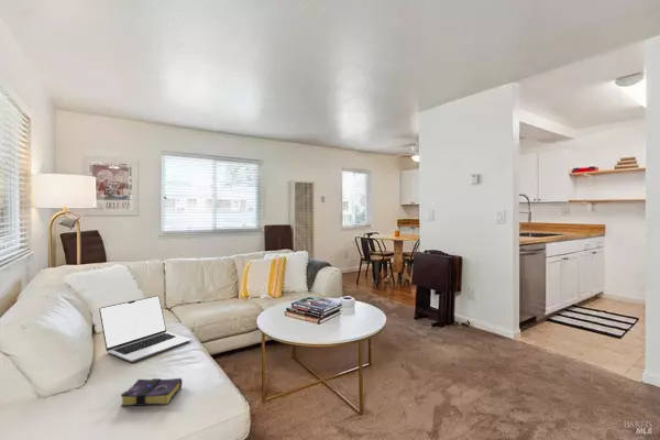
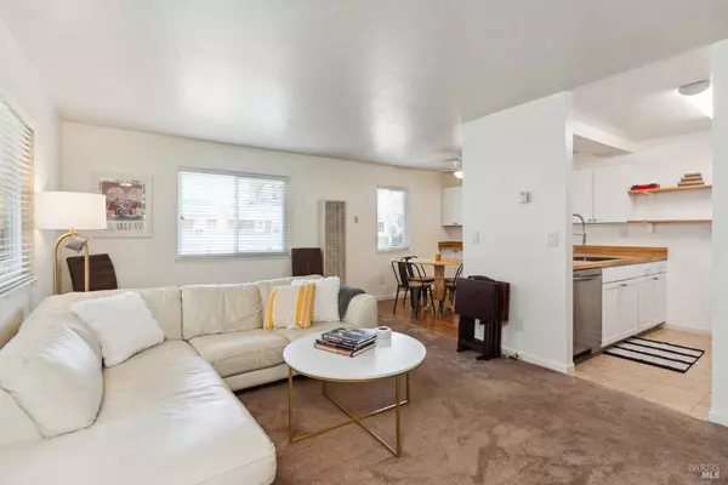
- laptop (146, 324)
- book (153, 391)
